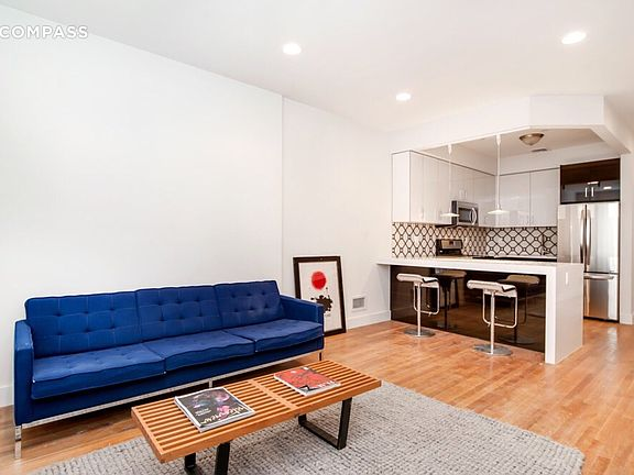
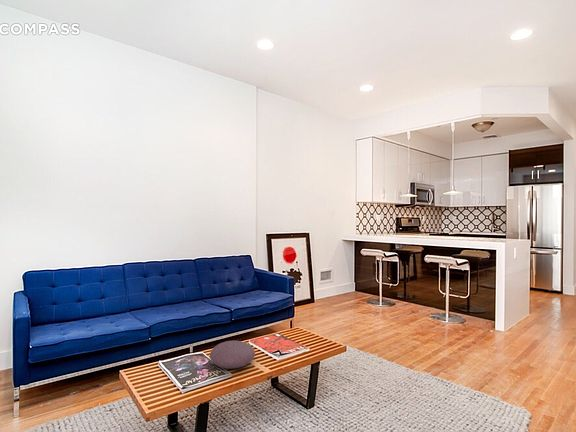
+ decorative bowl (232, 353)
